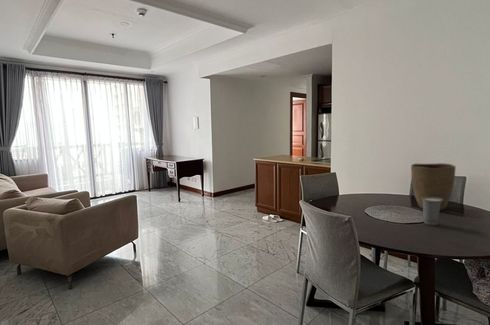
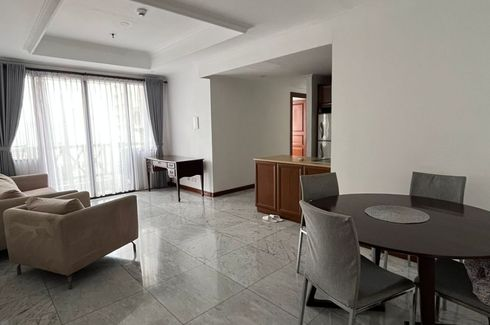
- vase (431, 186)
- cup (431, 211)
